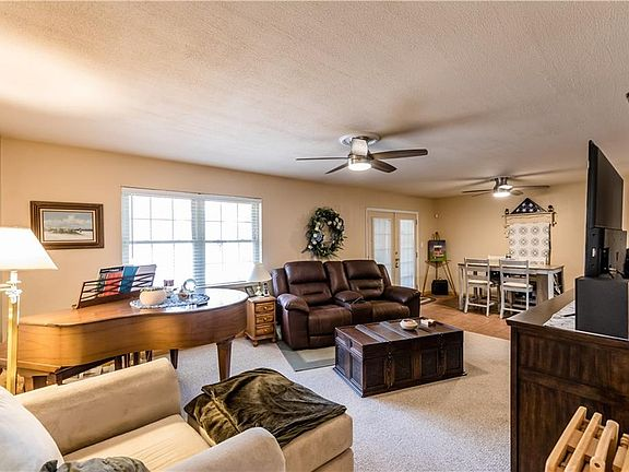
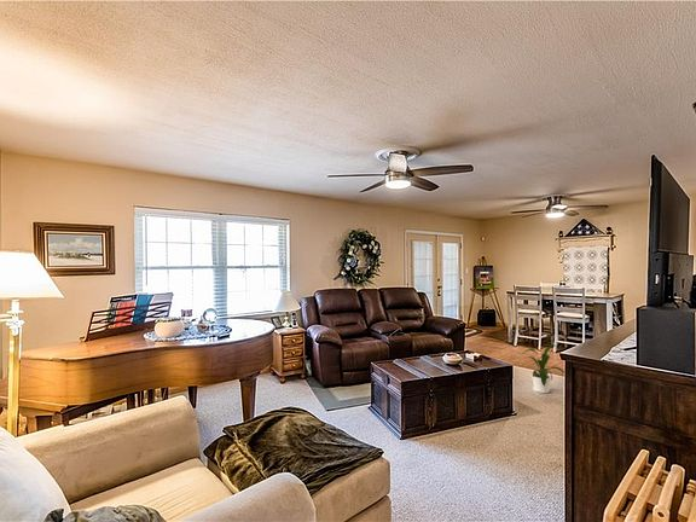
+ house plant (541, 367)
